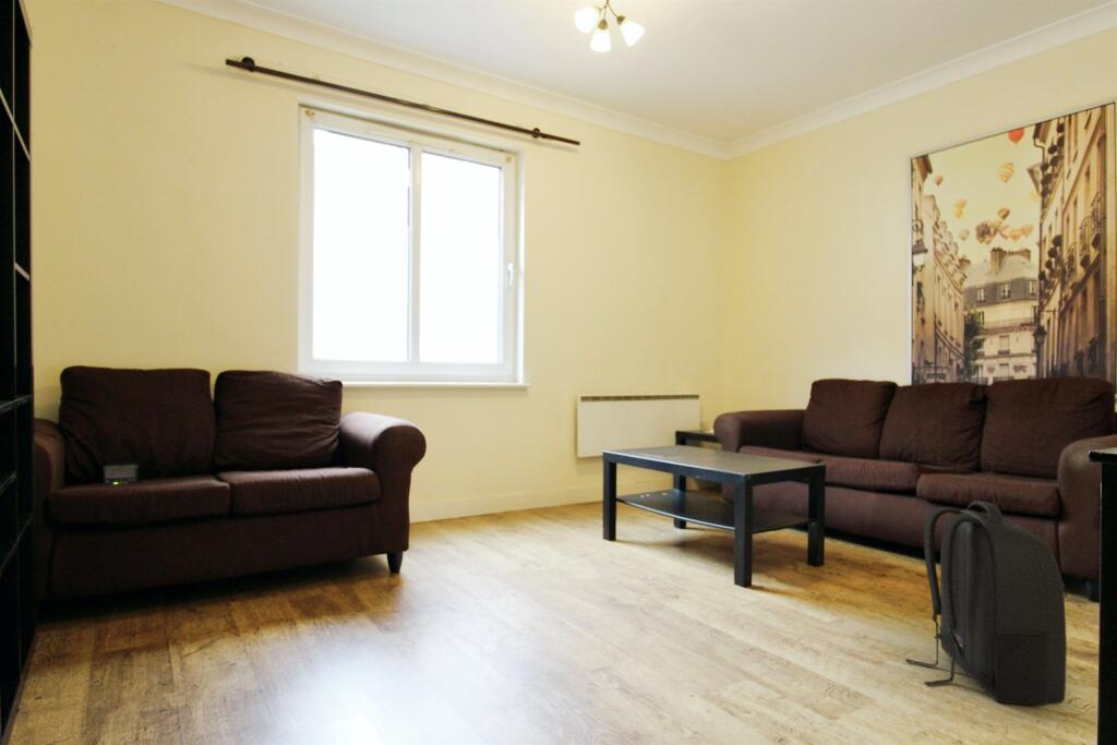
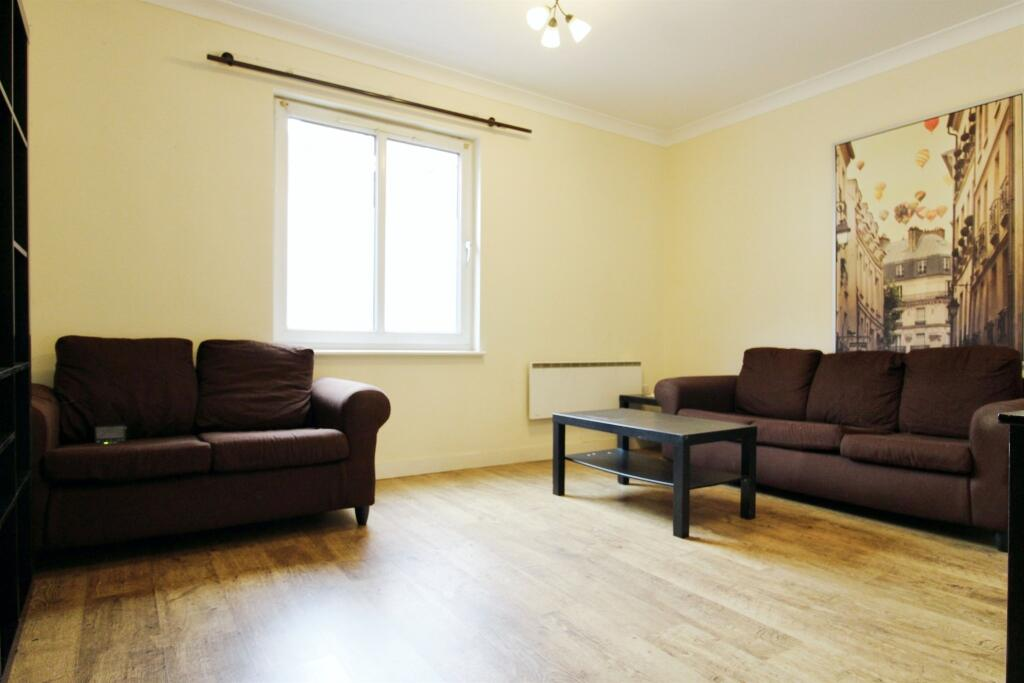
- backpack (978, 589)
